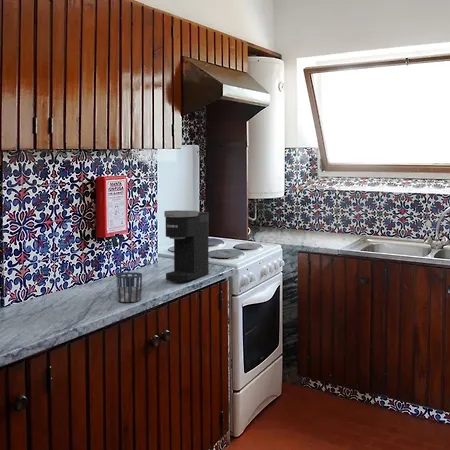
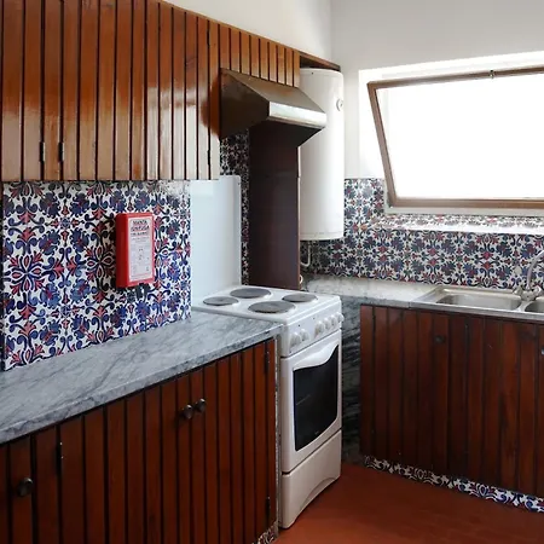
- cup (129, 287)
- coffee maker (187, 244)
